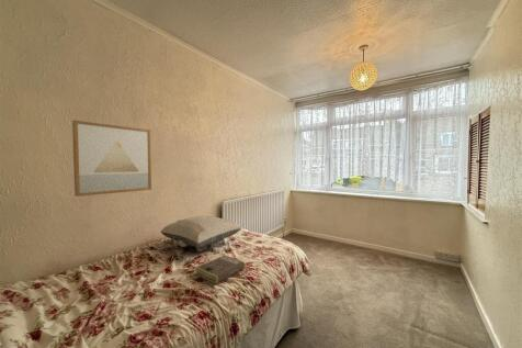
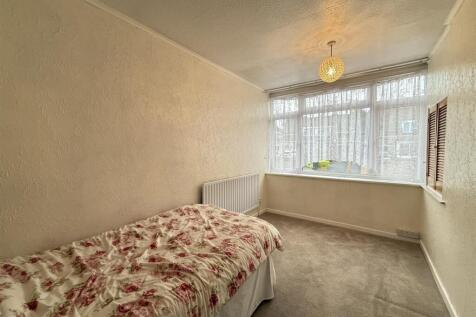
- pillow (202, 231)
- wall art (116, 159)
- book (220, 268)
